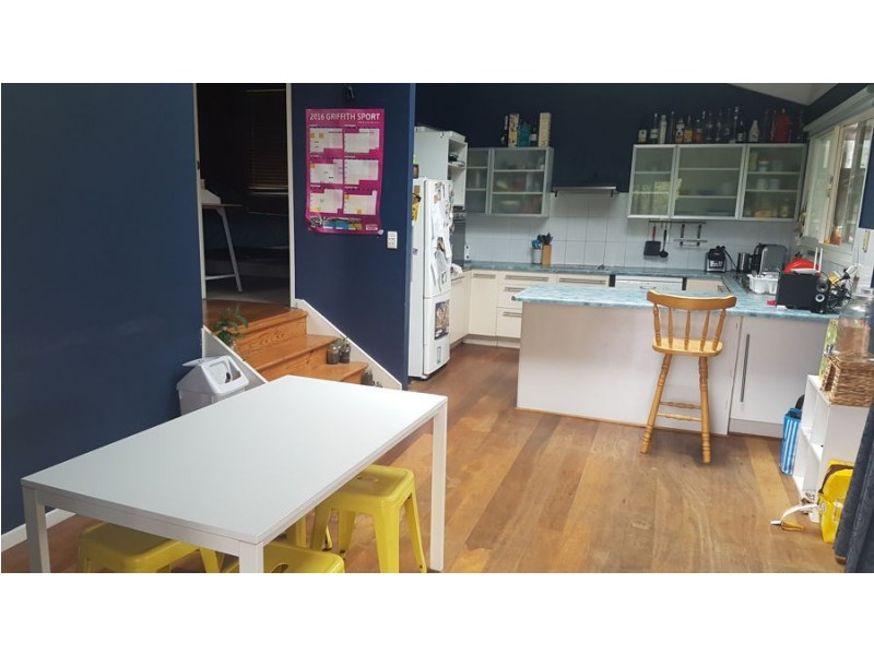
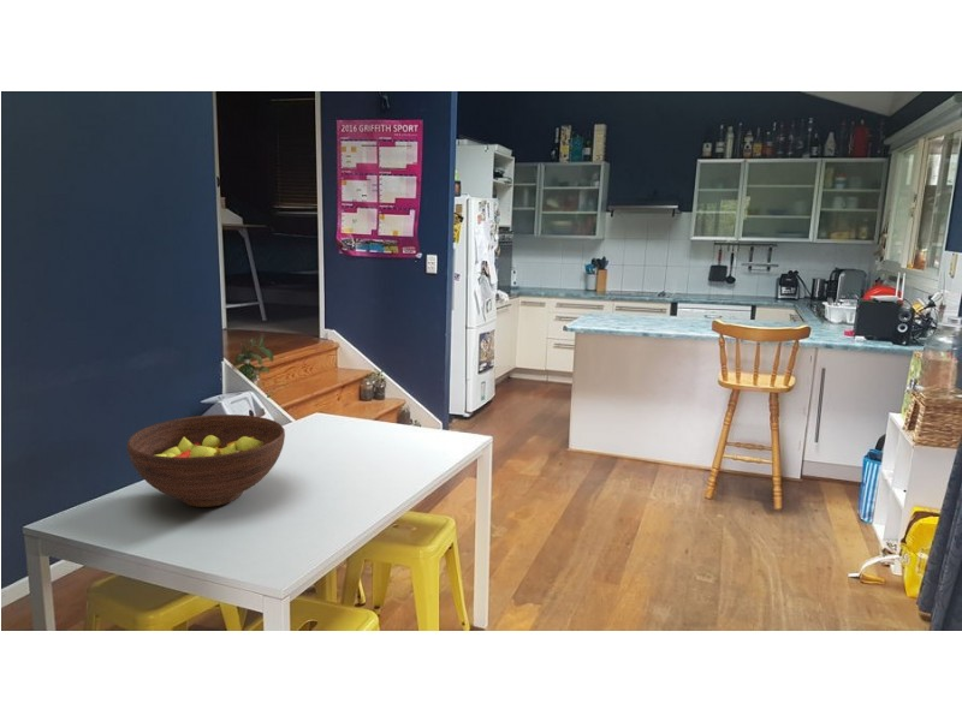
+ fruit bowl (210, 465)
